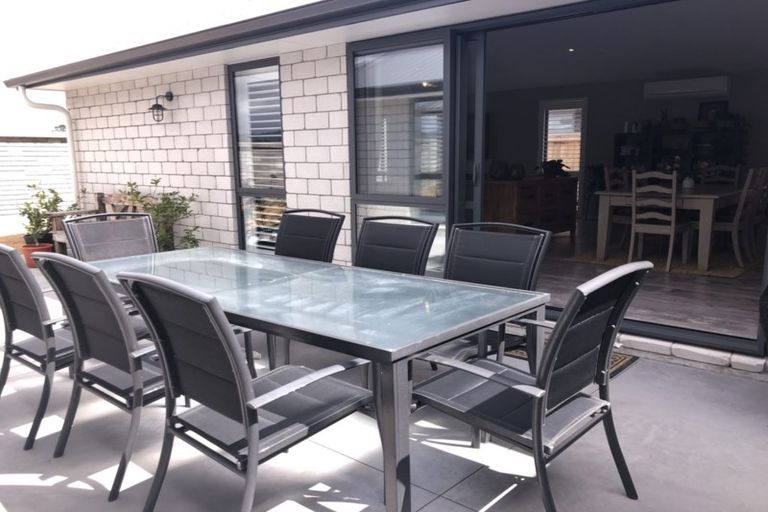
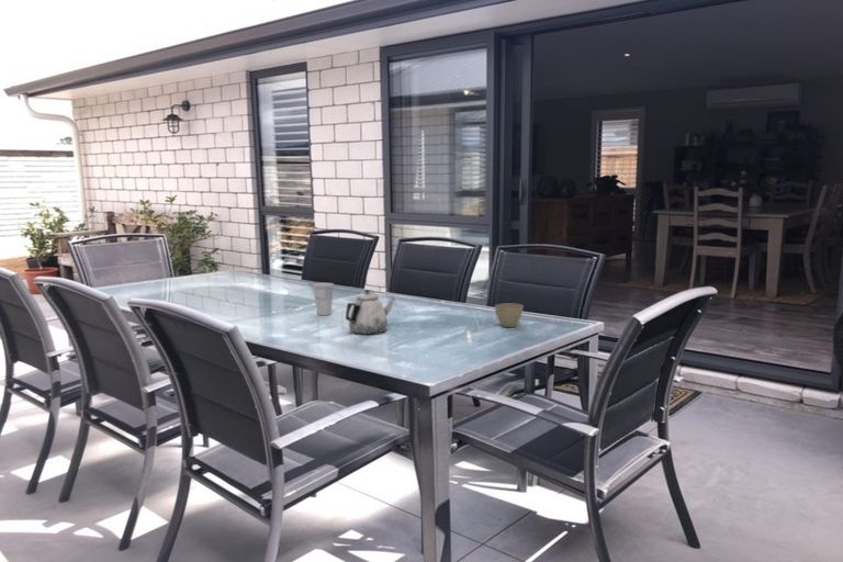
+ teapot (371, 310)
+ flower pot (508, 315)
+ cup (323, 299)
